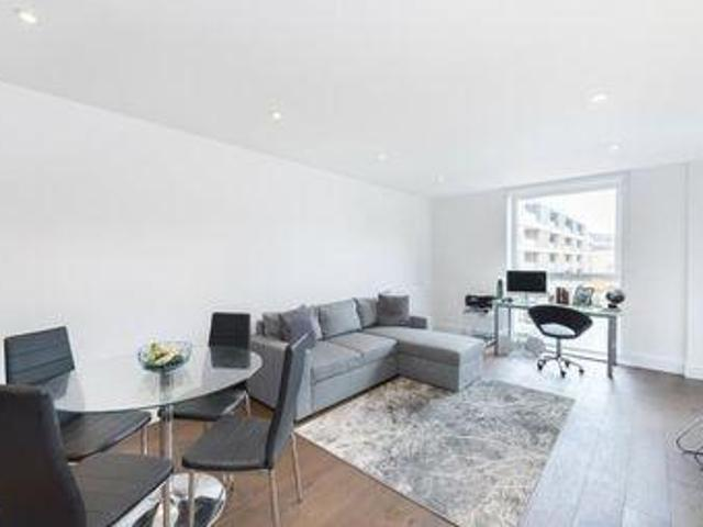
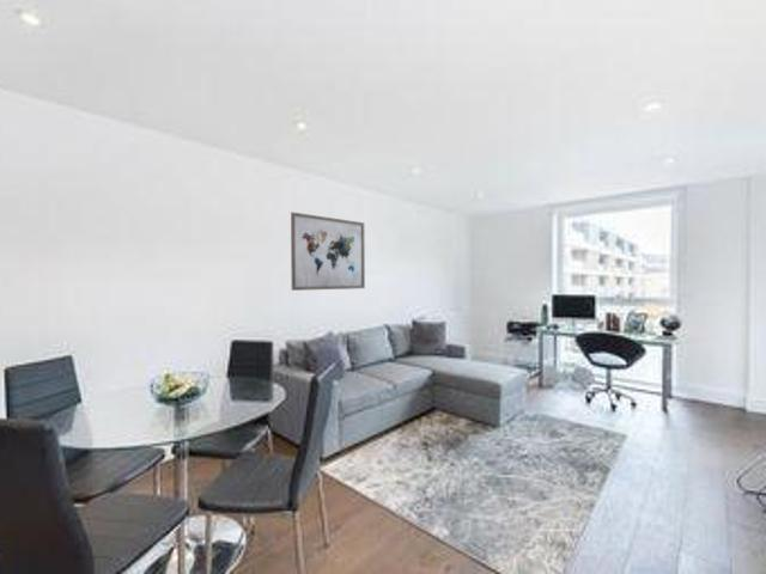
+ wall art (330, 254)
